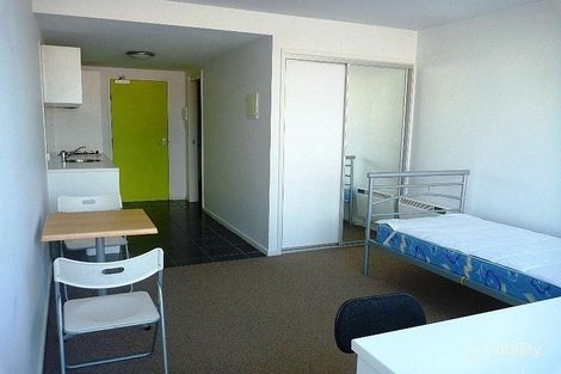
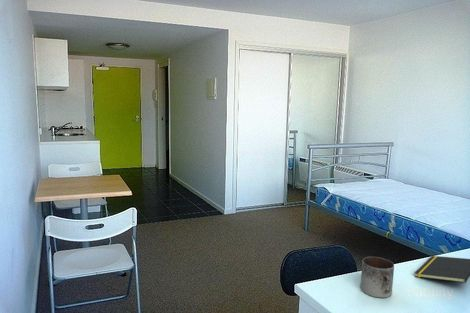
+ mug (380, 278)
+ notepad (447, 267)
